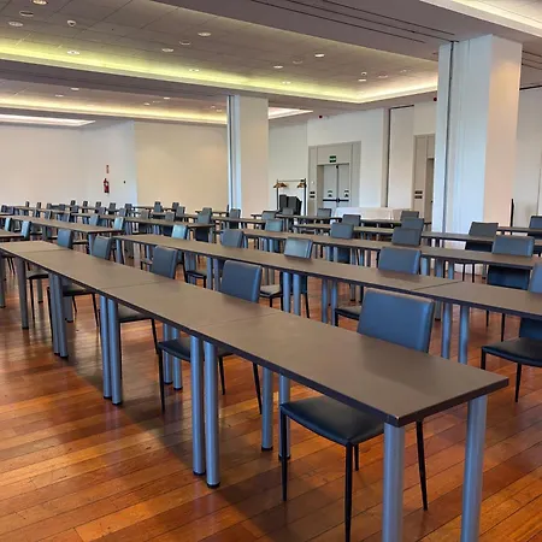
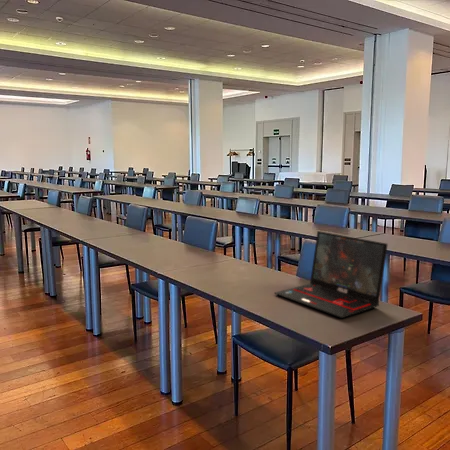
+ laptop (328, 270)
